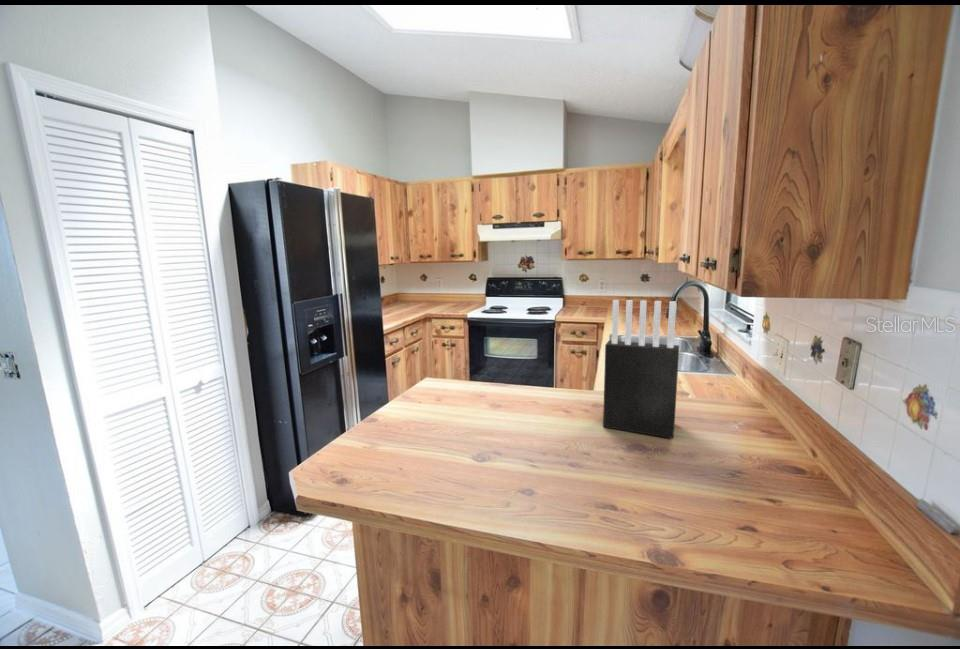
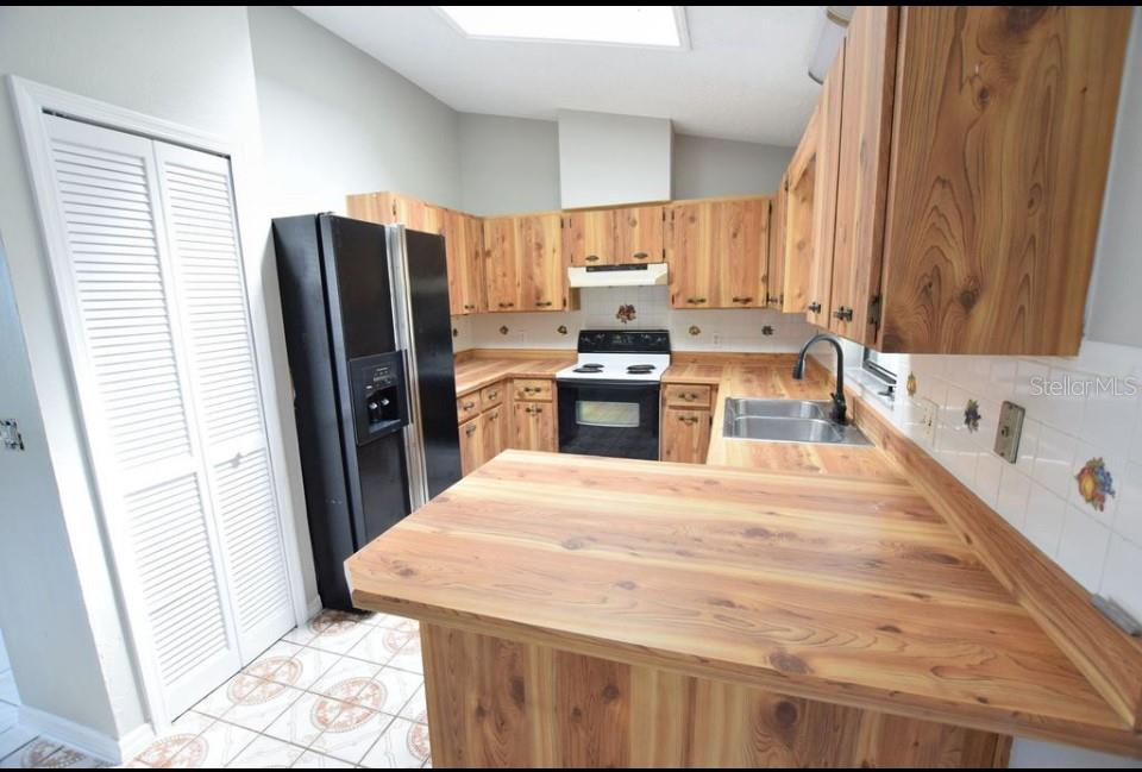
- knife block (642, 363)
